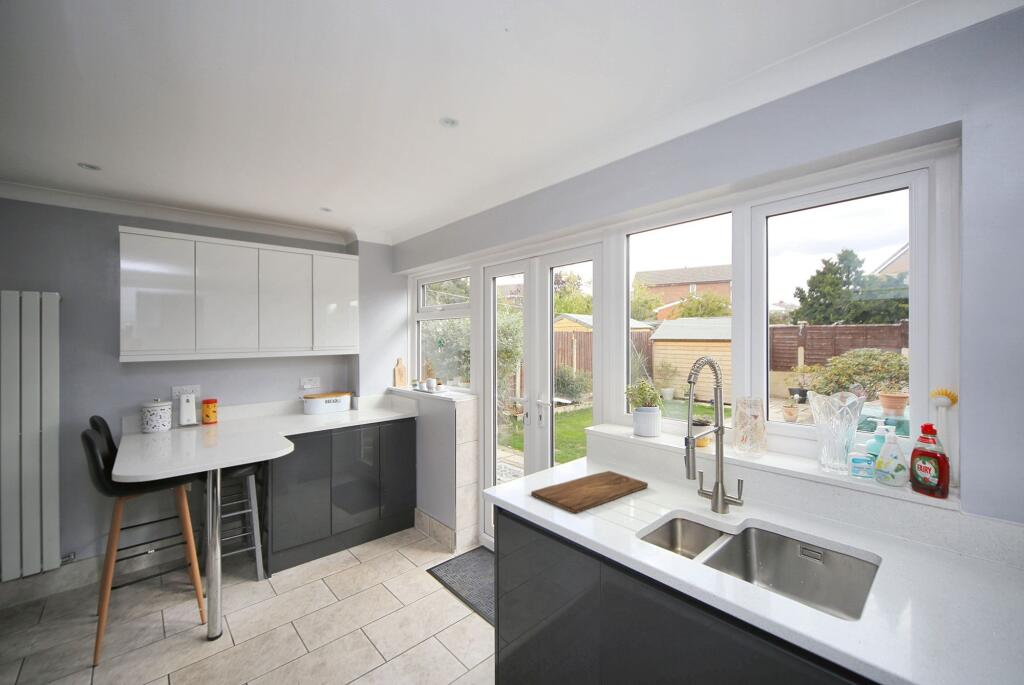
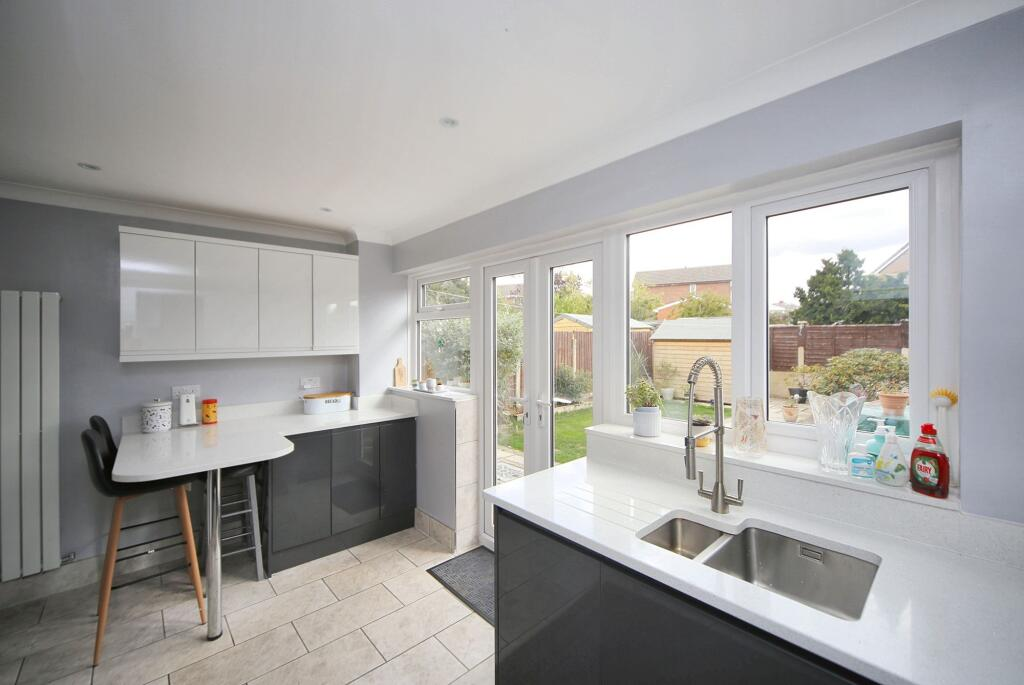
- cutting board (592, 488)
